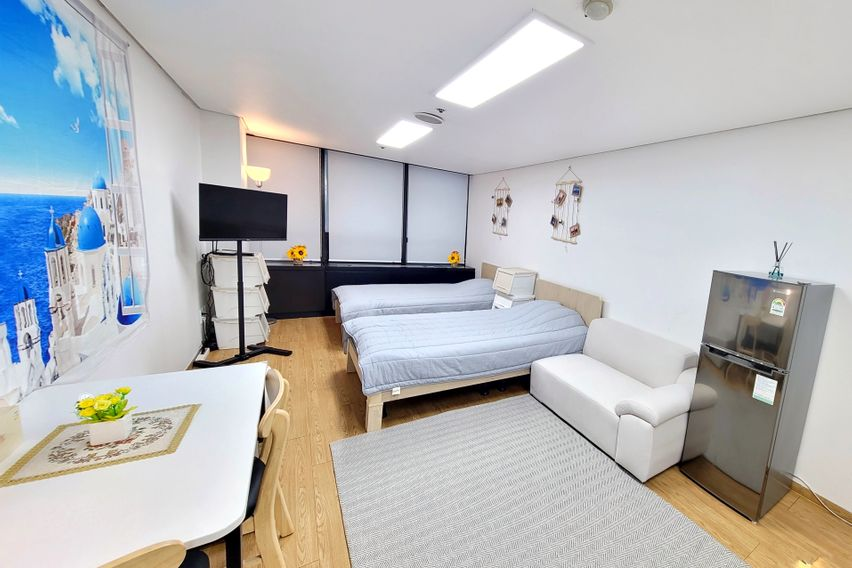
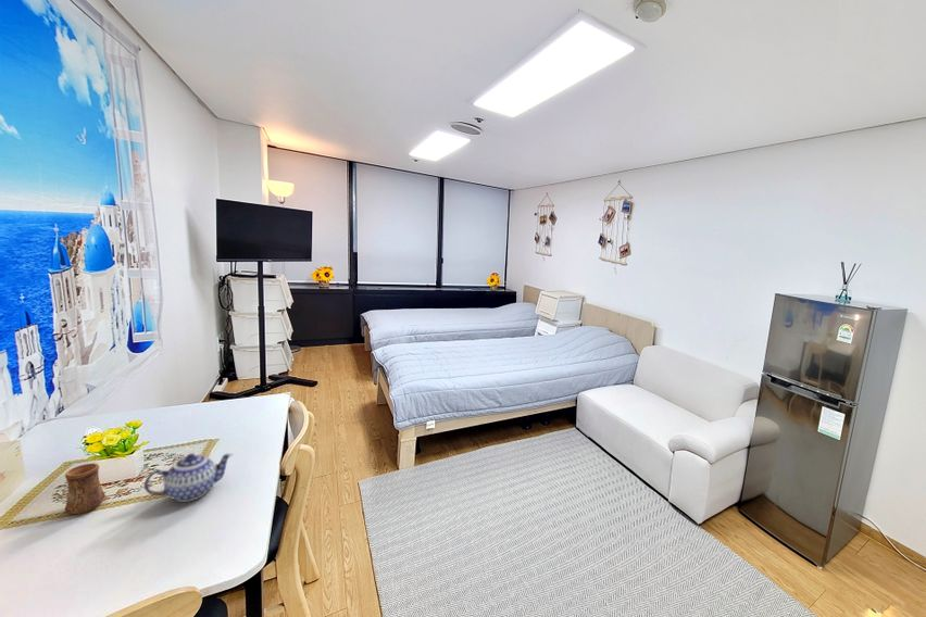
+ teapot (191, 474)
+ cup (84, 488)
